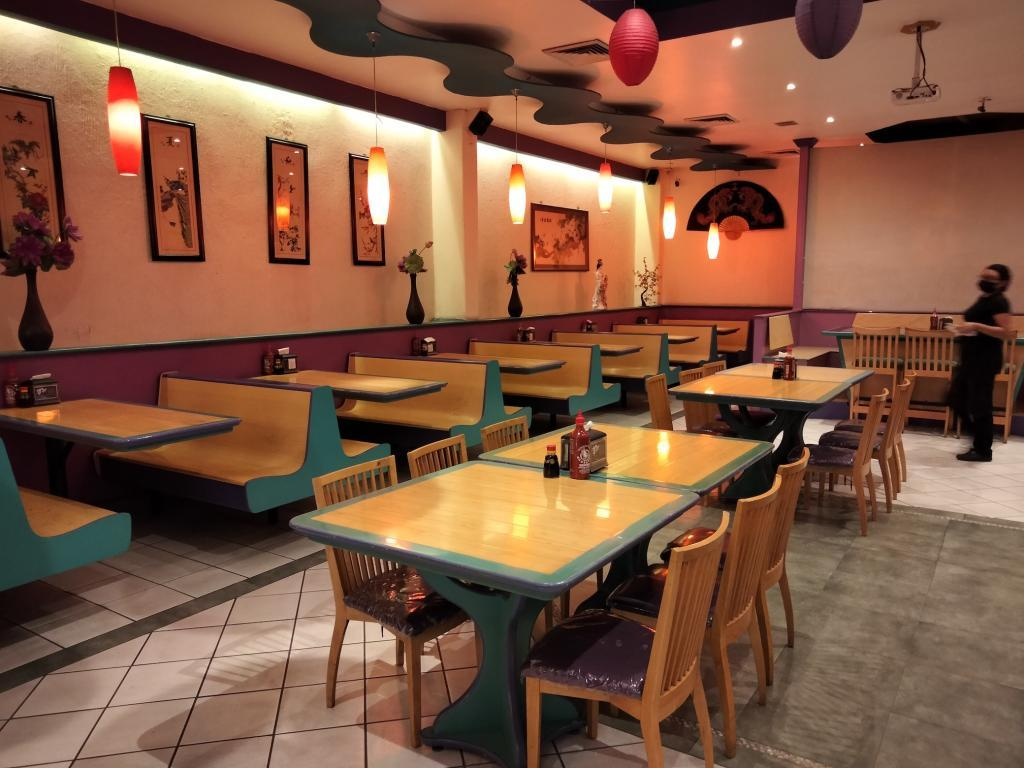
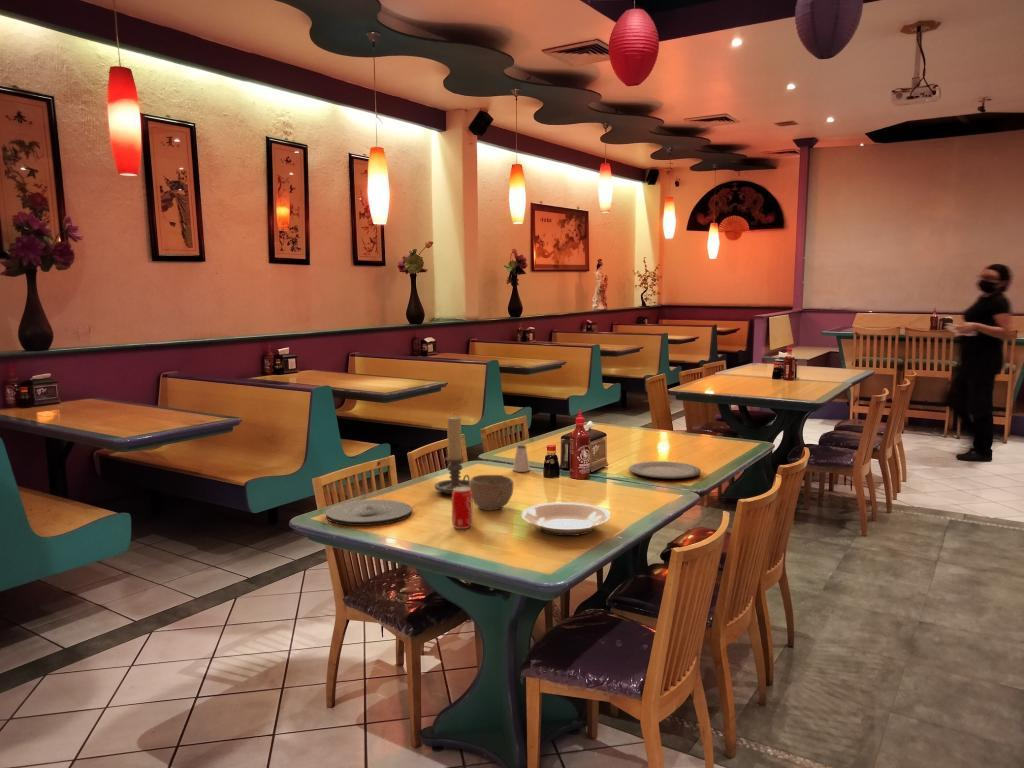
+ plate (369, 509)
+ saltshaker (521, 457)
+ beverage can (462, 507)
+ plate (664, 470)
+ plate (565, 521)
+ bowl (491, 493)
+ candle holder (456, 452)
